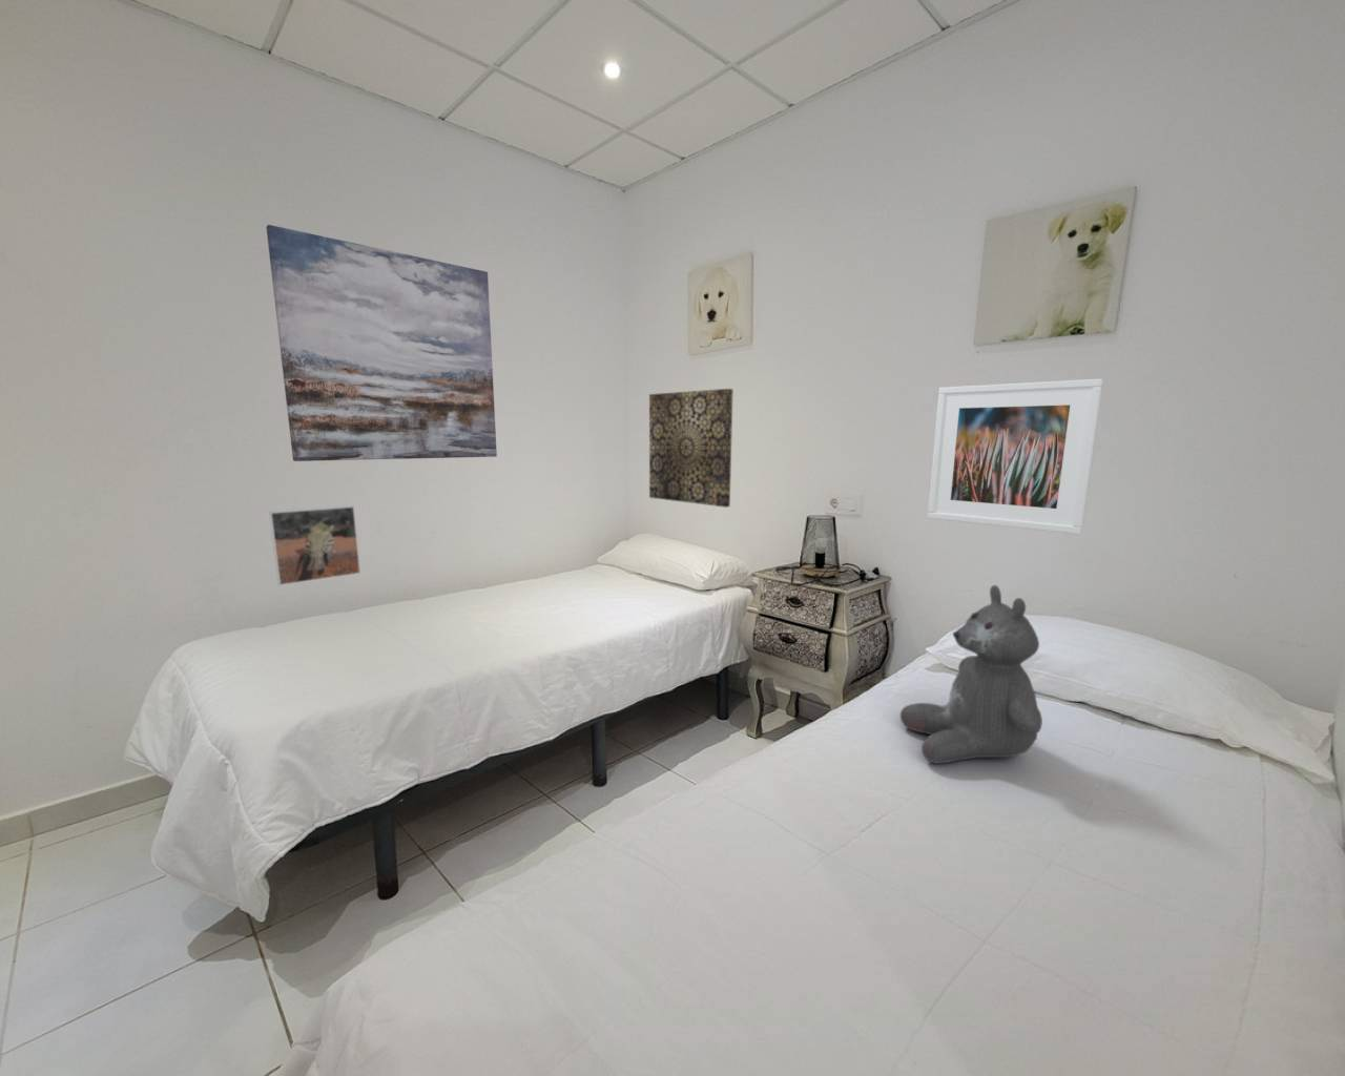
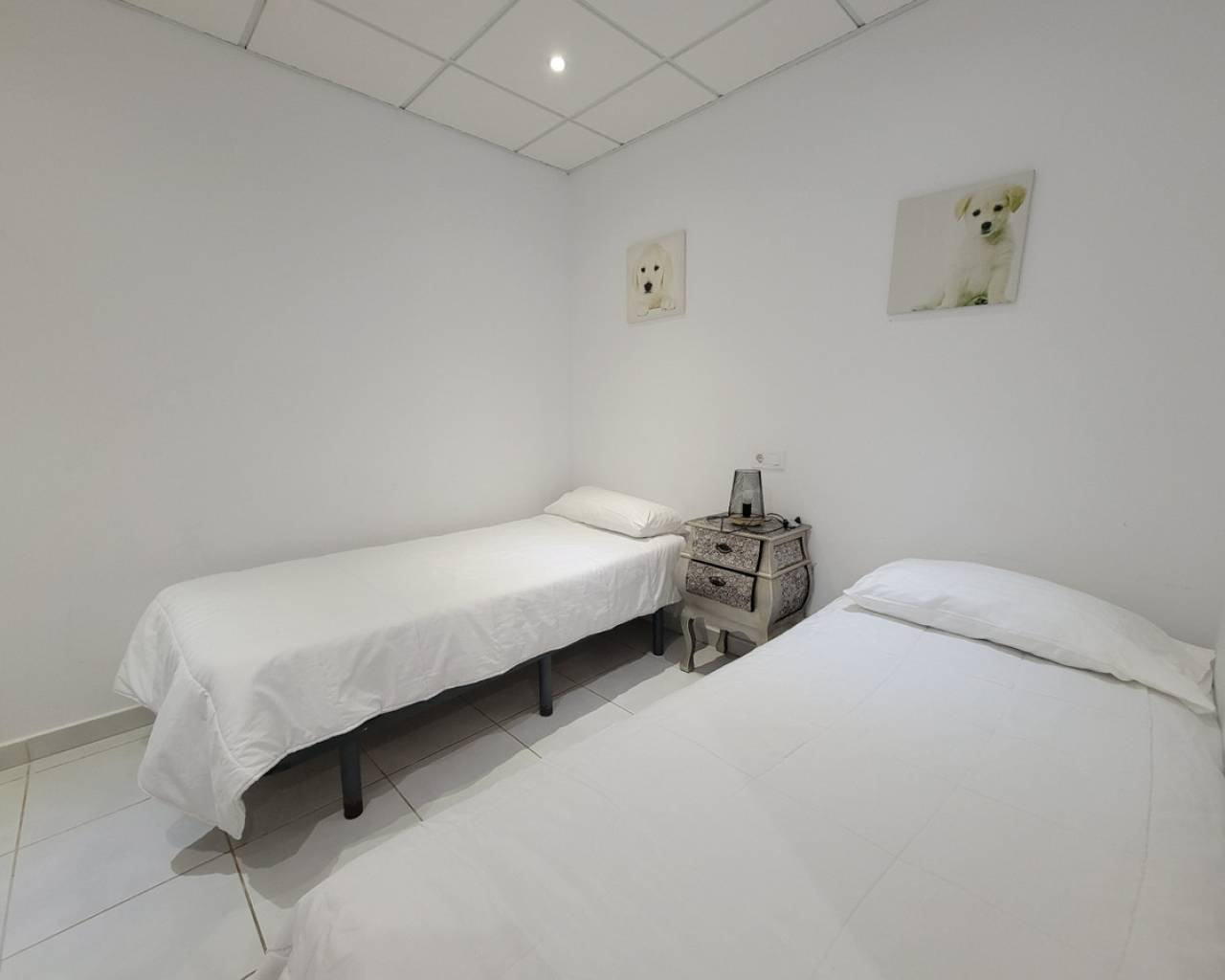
- teddy bear (972, 671)
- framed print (1006, 456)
- wall art (687, 448)
- wall art (399, 358)
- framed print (316, 543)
